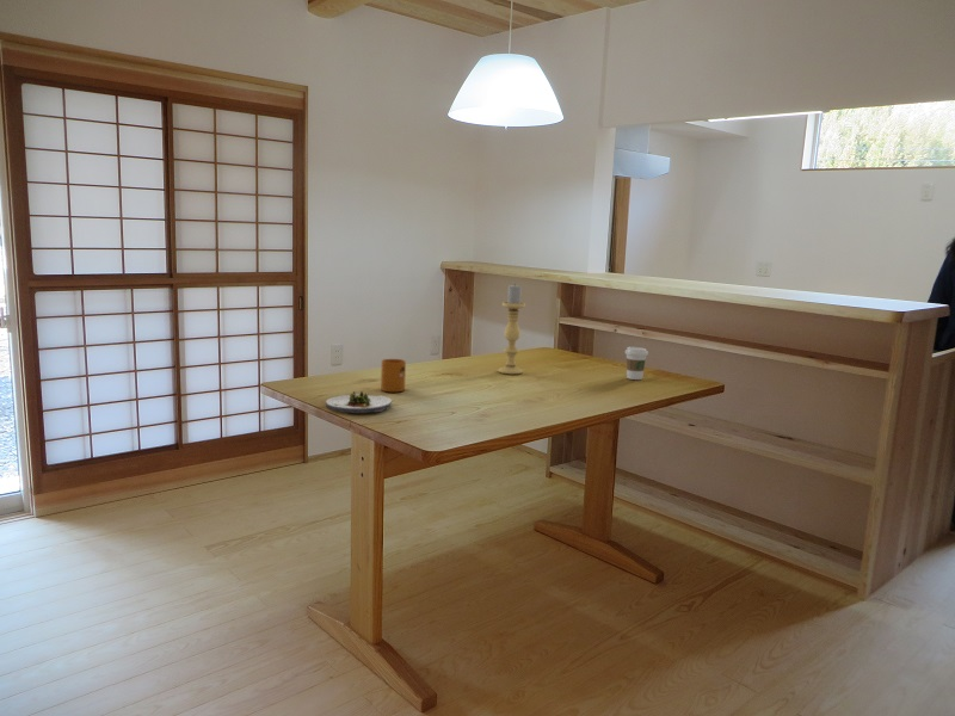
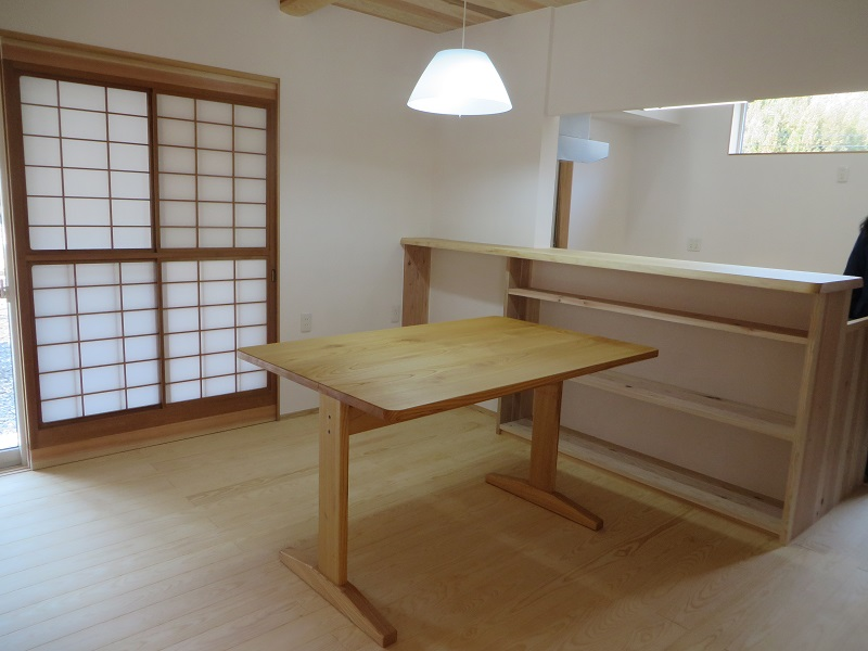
- coffee cup (635, 363)
- candle holder (512, 328)
- mug (393, 374)
- salad plate (358, 399)
